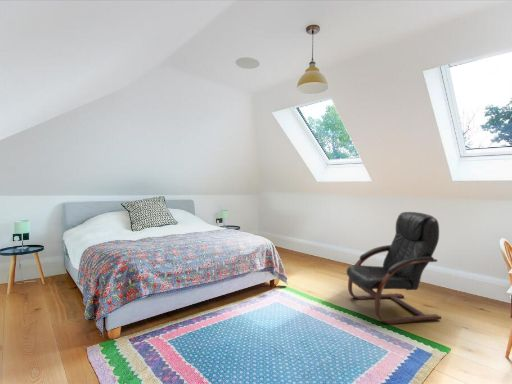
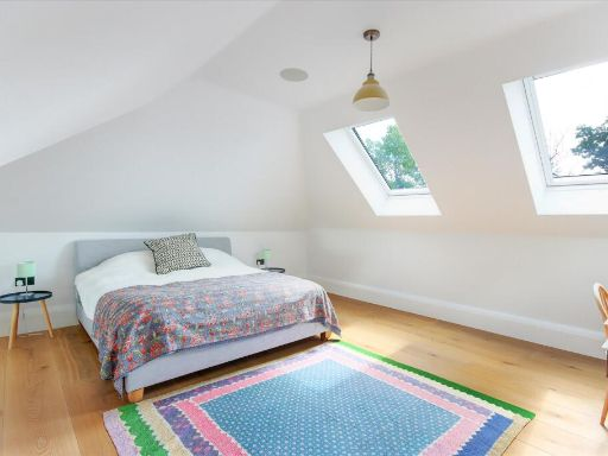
- armchair (389, 261)
